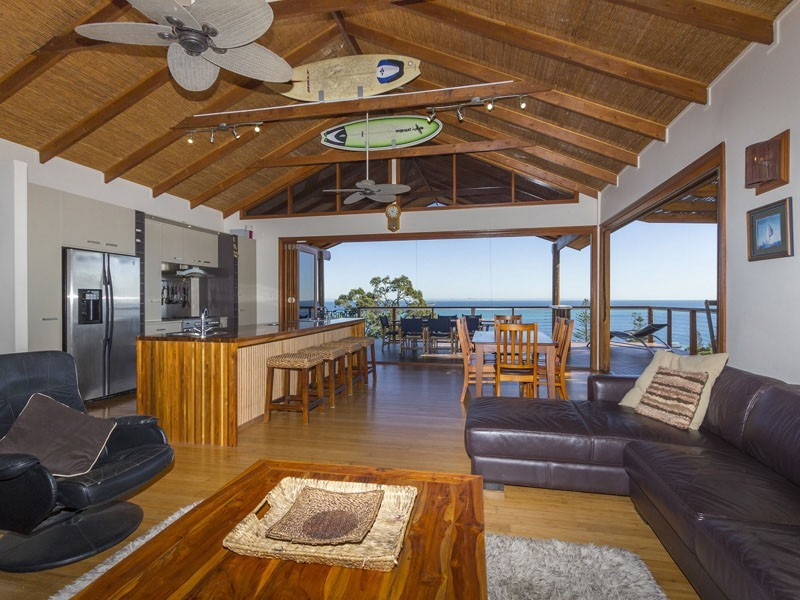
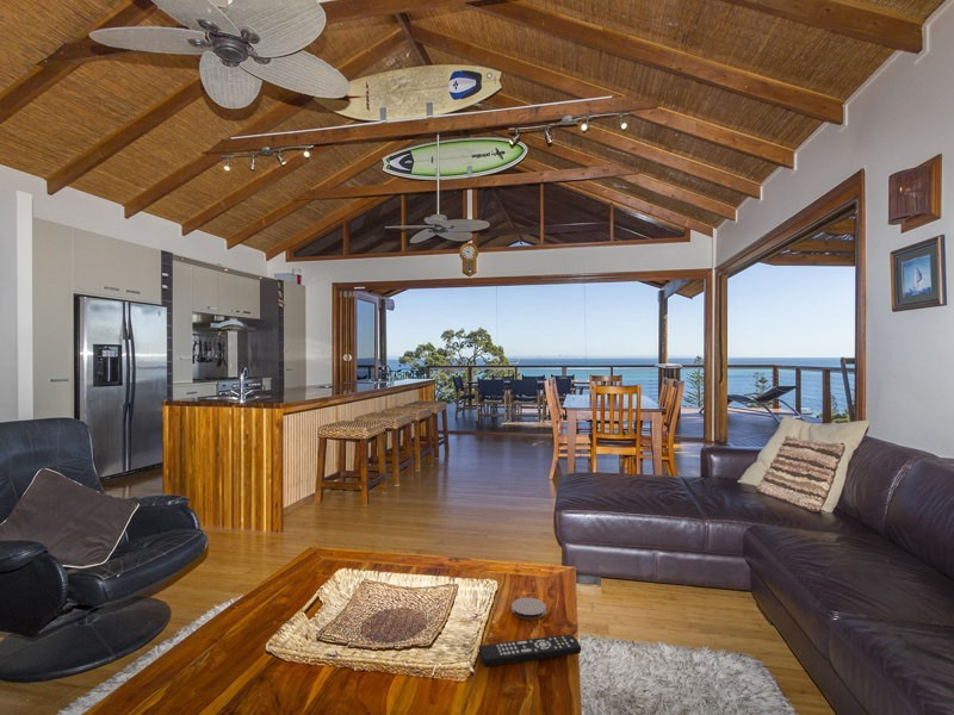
+ coaster (528, 608)
+ remote control (529, 649)
